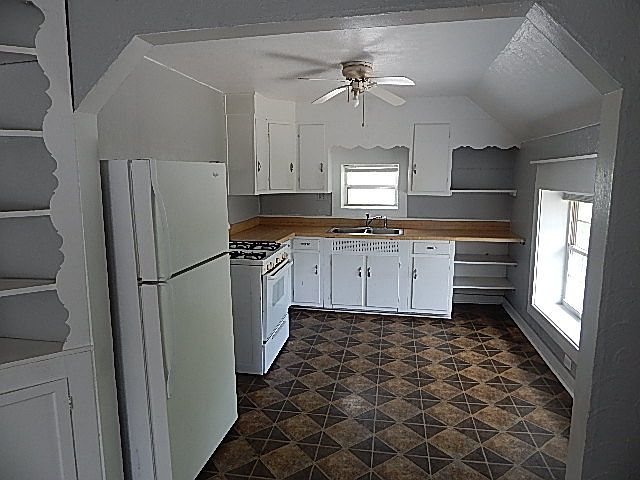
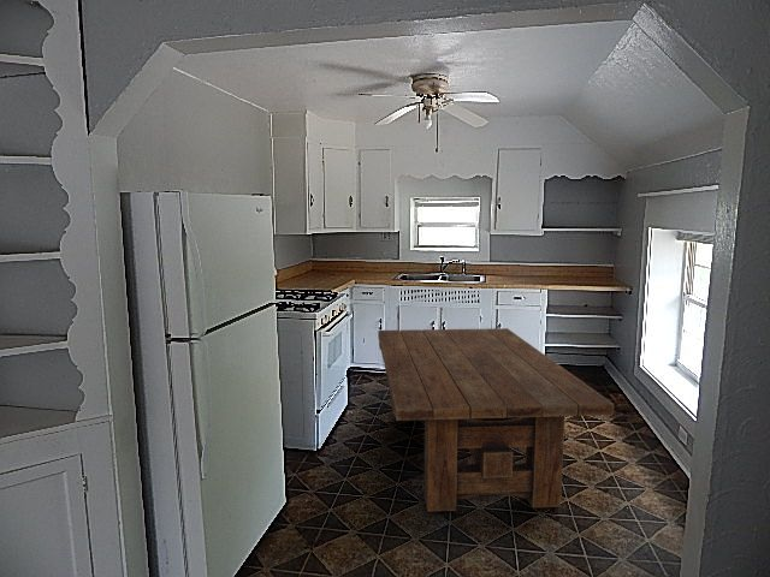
+ dining table (466, 404)
